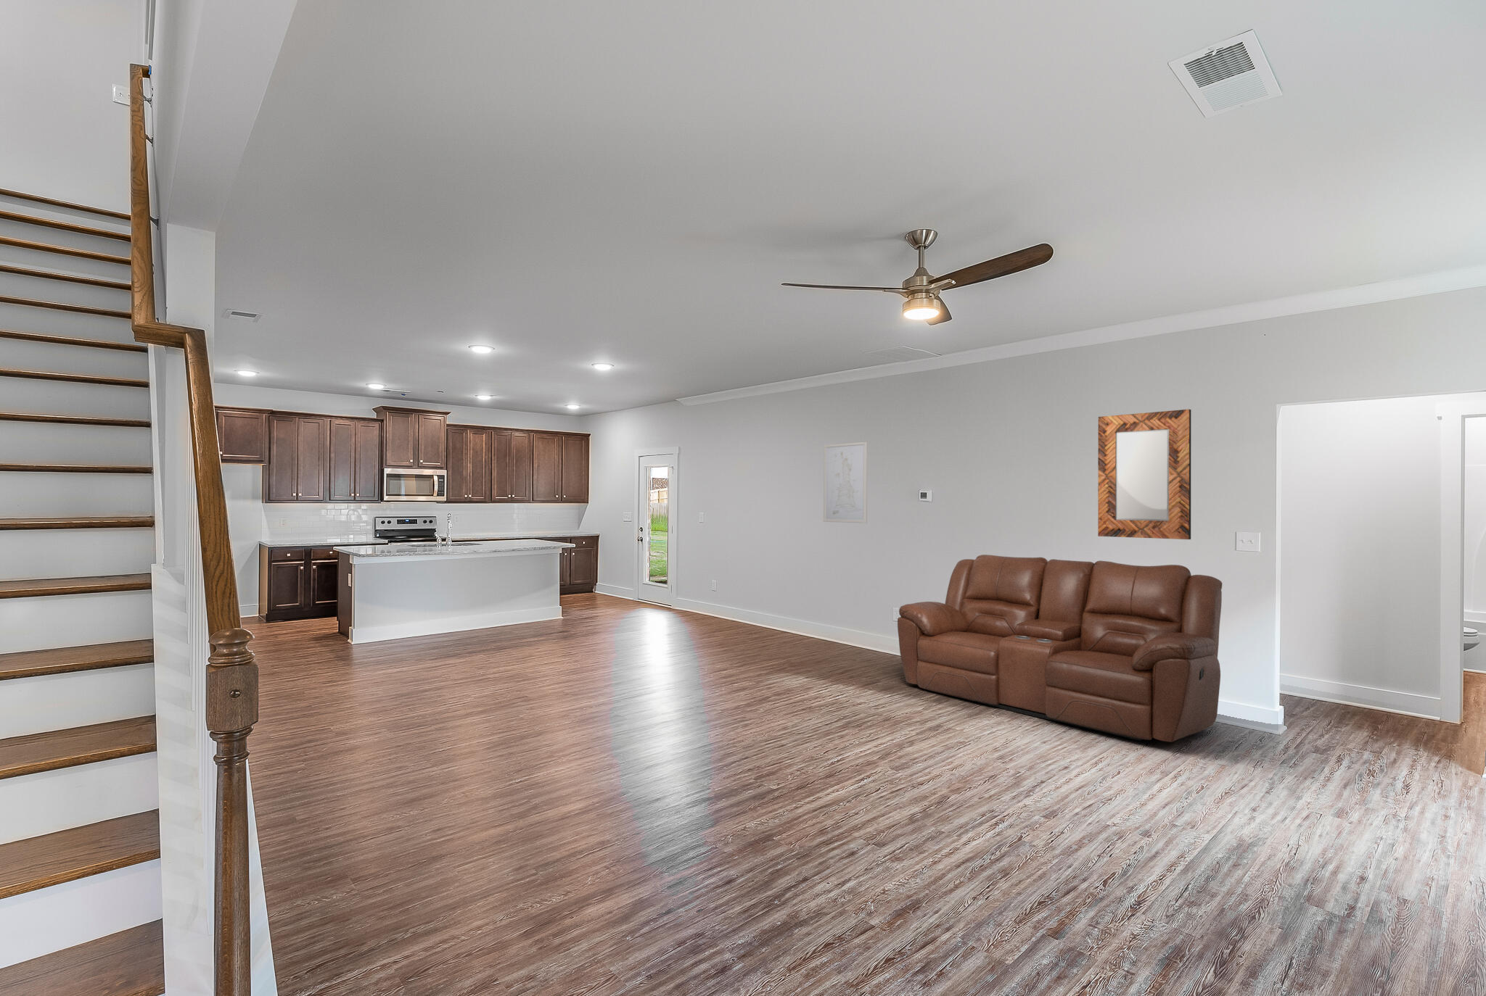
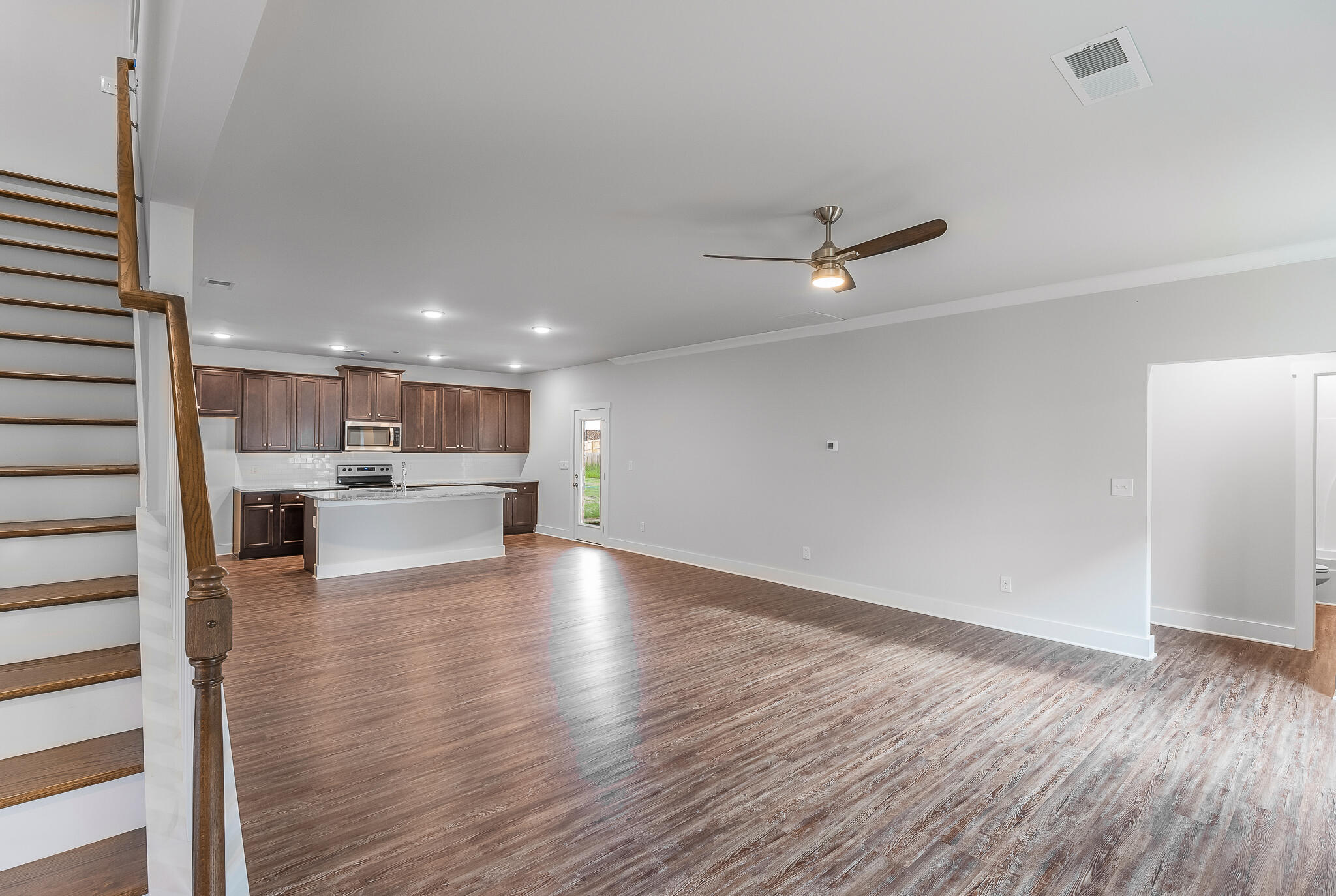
- wall art (844, 482)
- home mirror (1142, 475)
- sofa (1049, 631)
